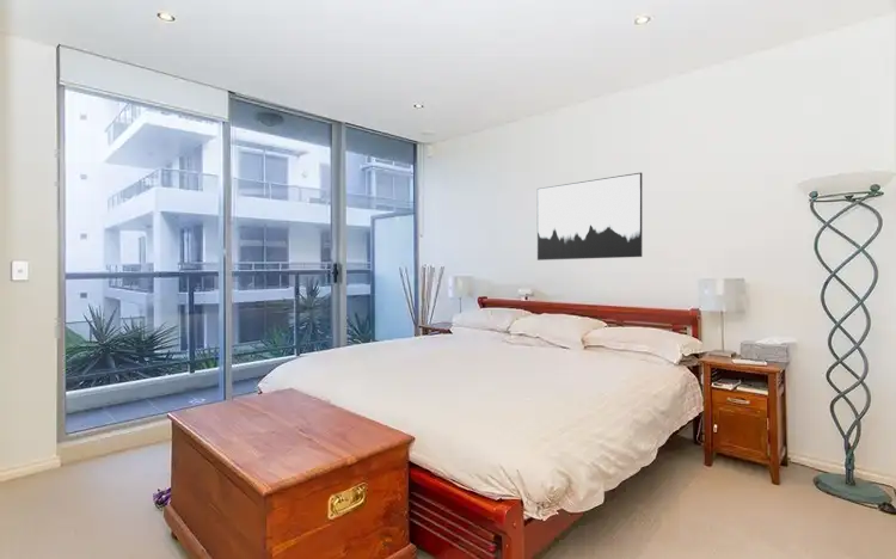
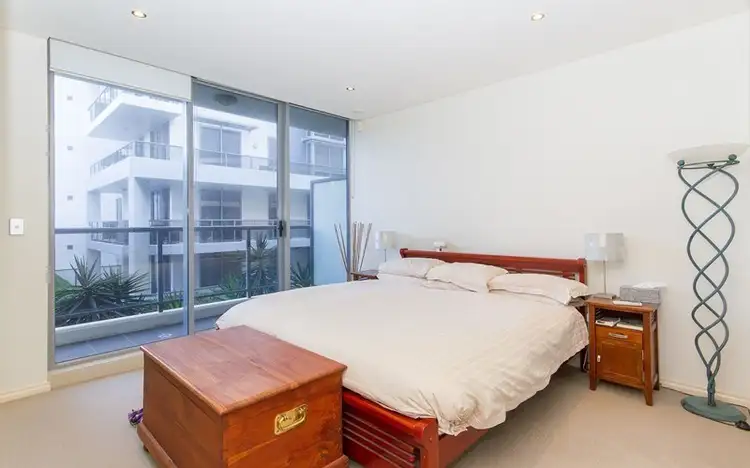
- wall art (585, 220)
